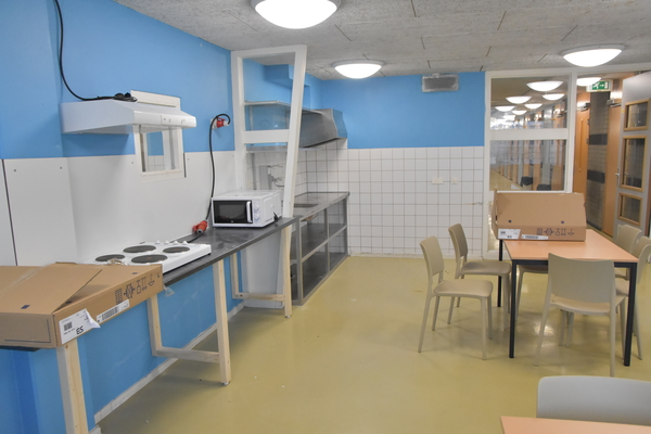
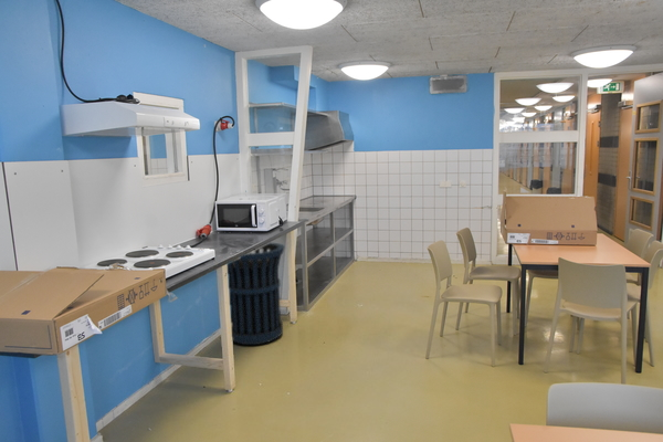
+ trash can (253, 292)
